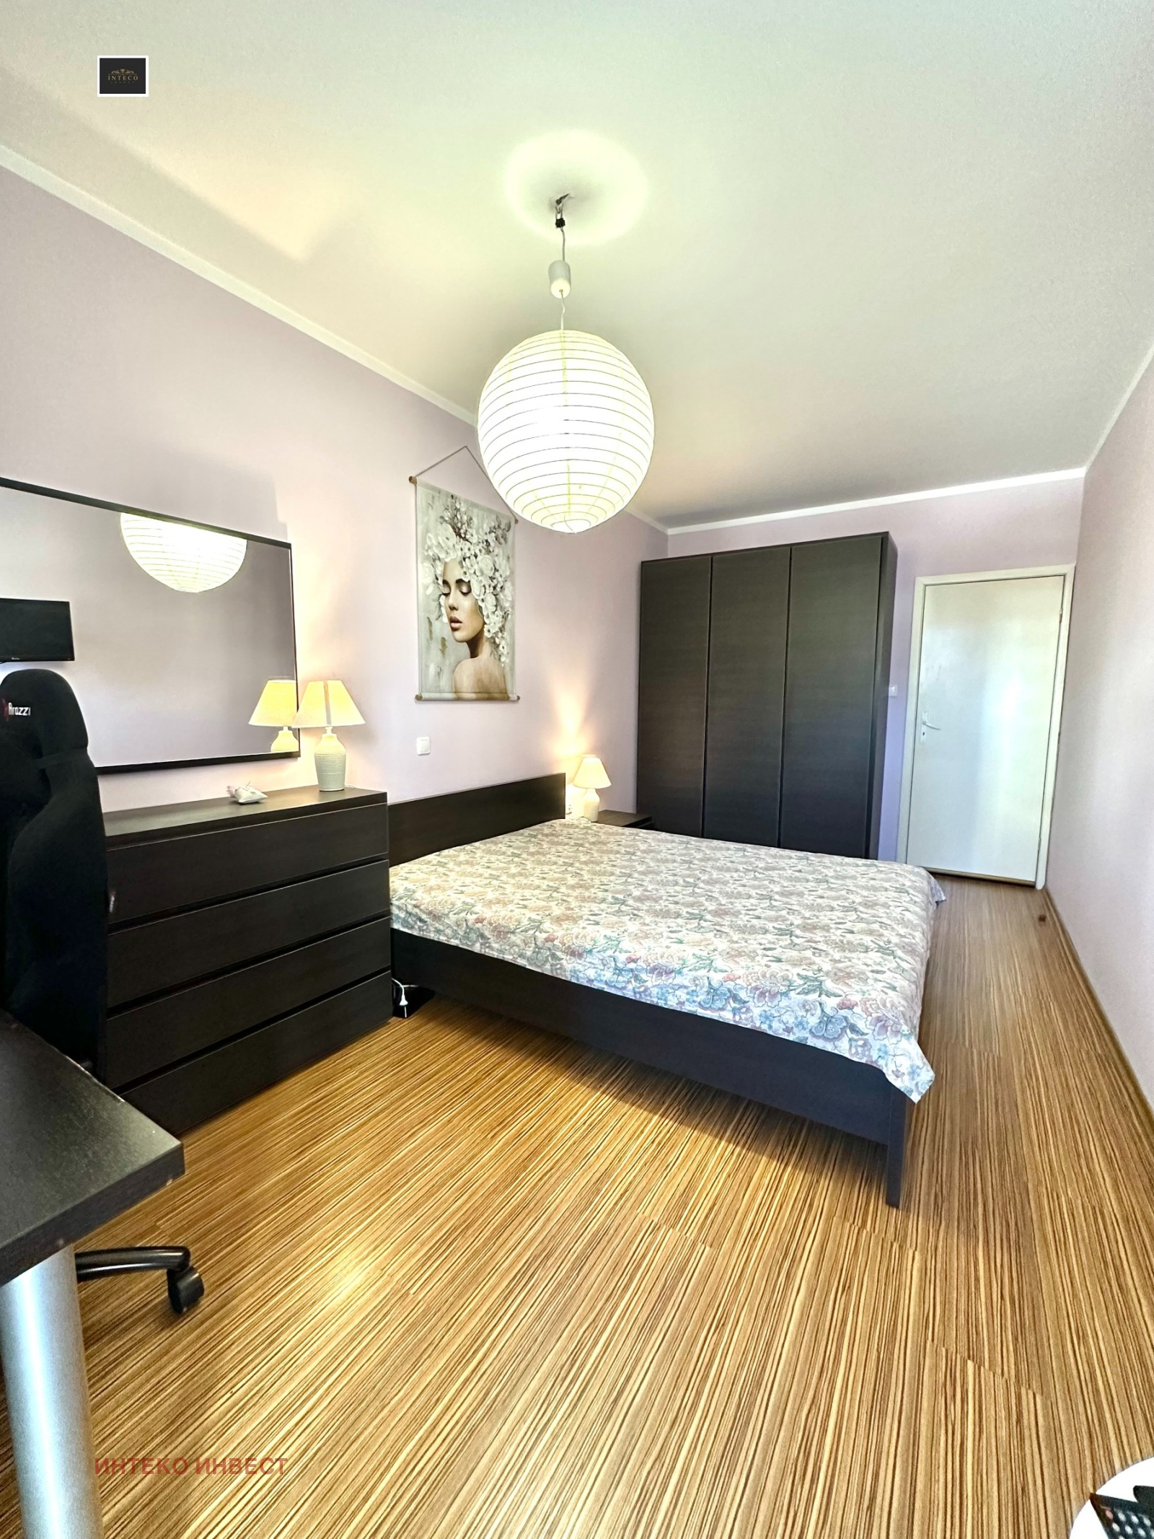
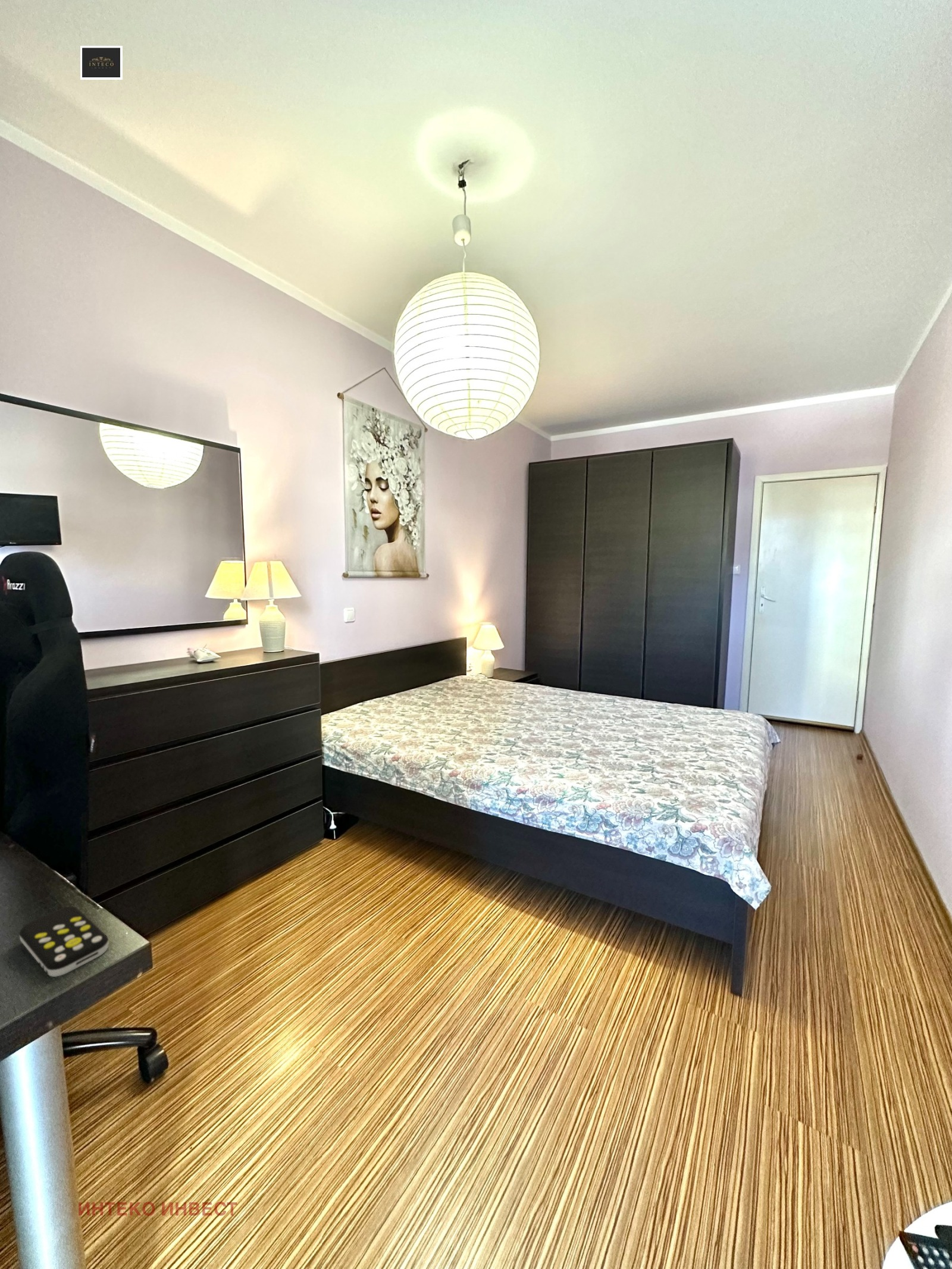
+ remote control (64, 938)
